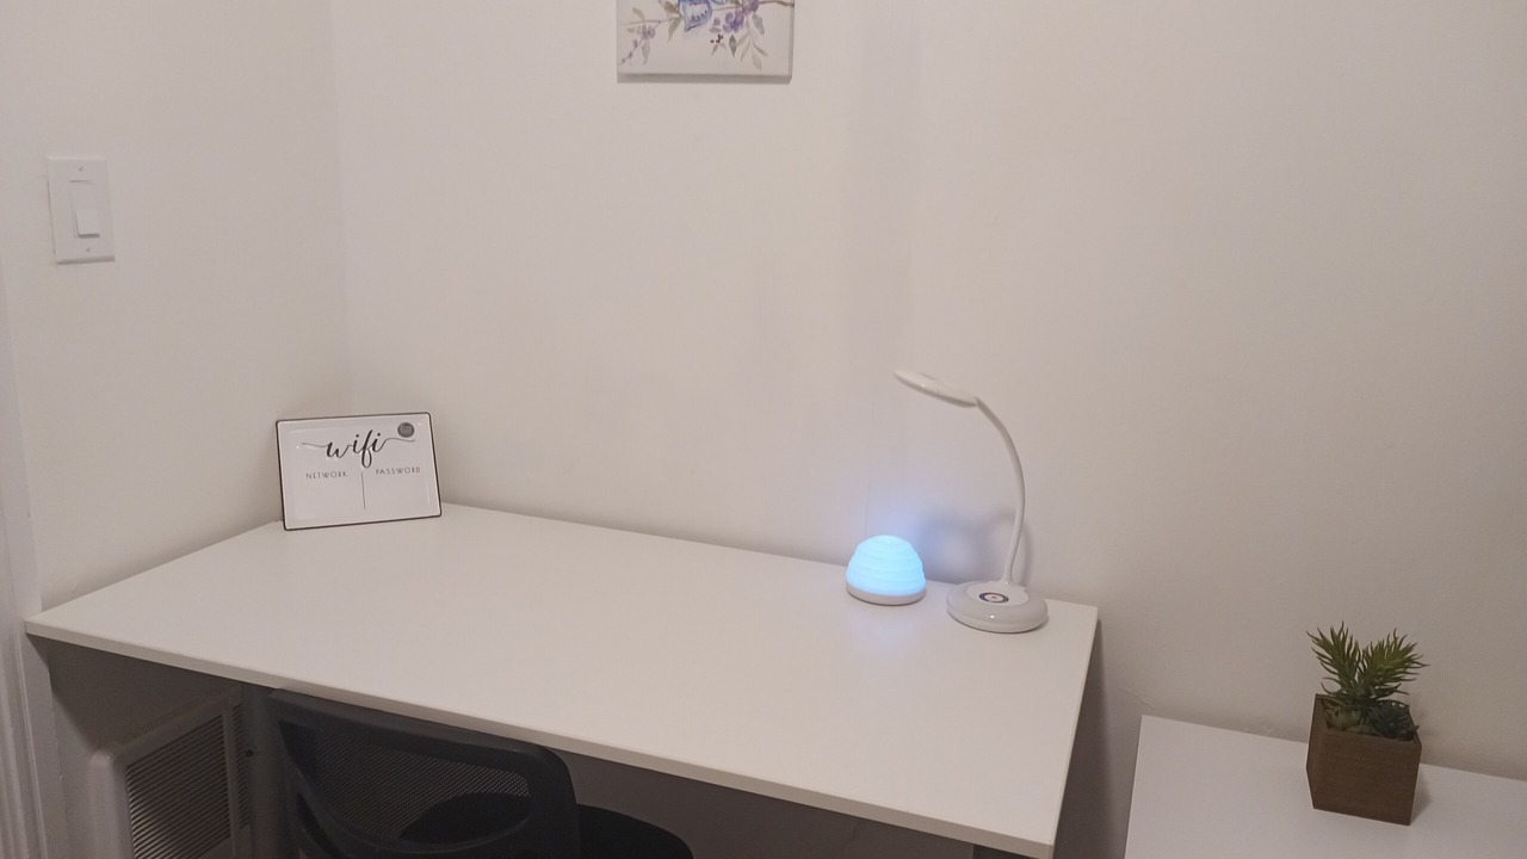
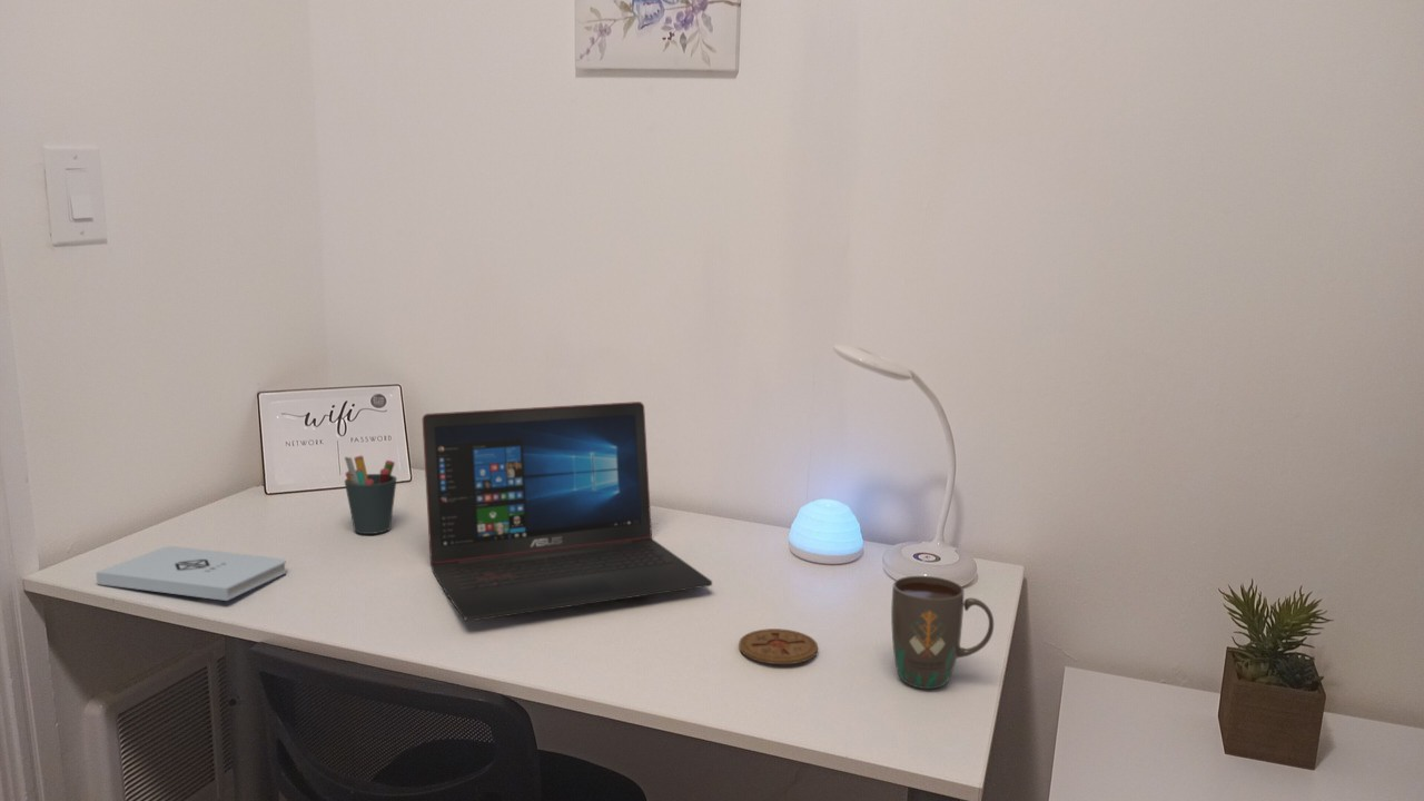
+ coaster (778, 645)
+ mug (941, 634)
+ pen holder (370, 491)
+ laptop (565, 500)
+ notepad (196, 571)
